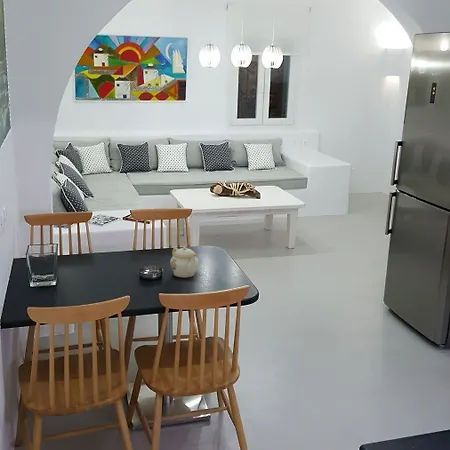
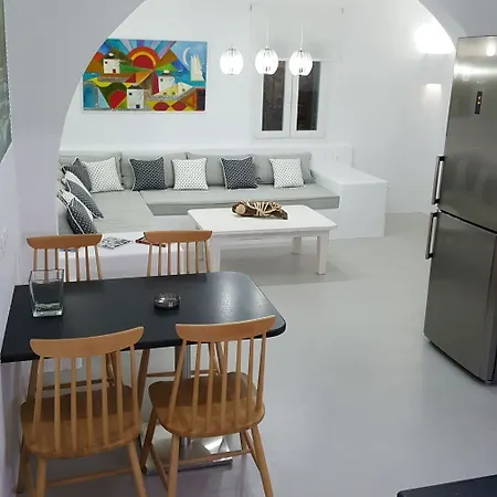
- teapot (183, 260)
